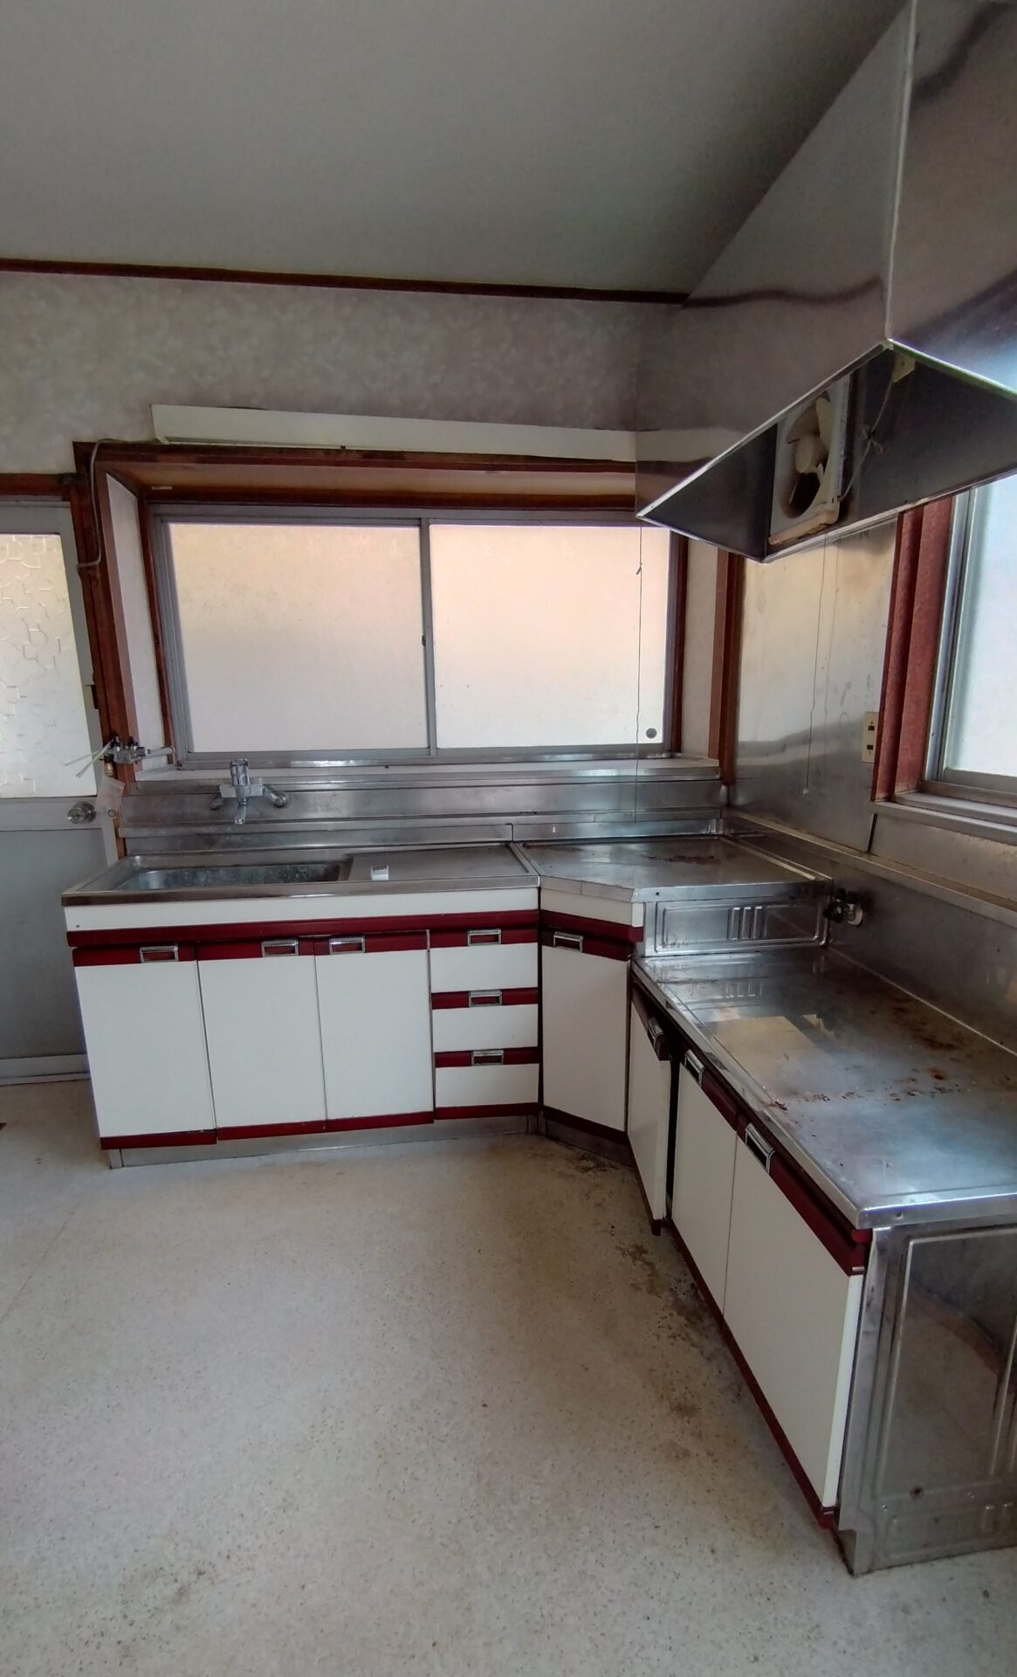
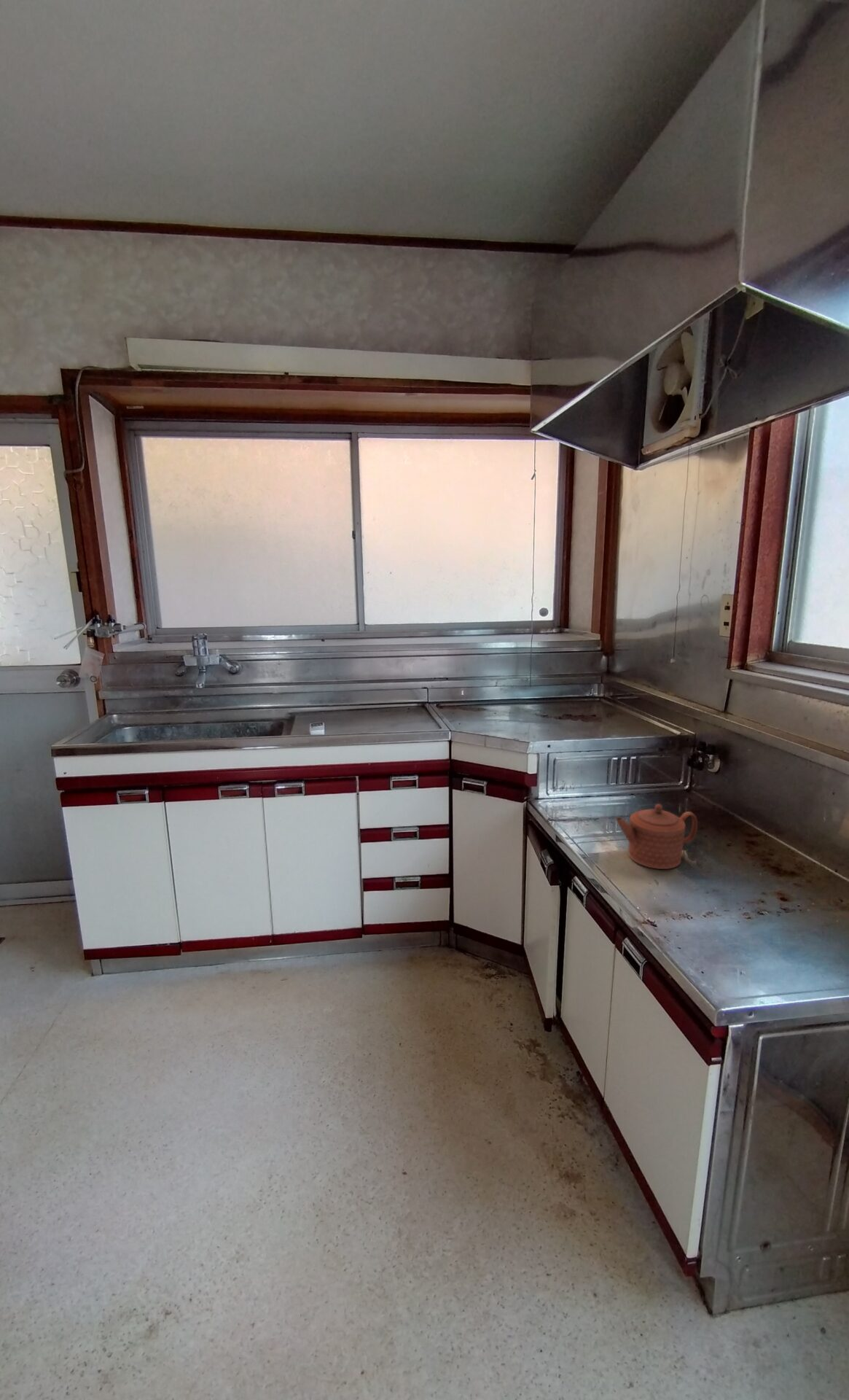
+ teapot (656, 831)
